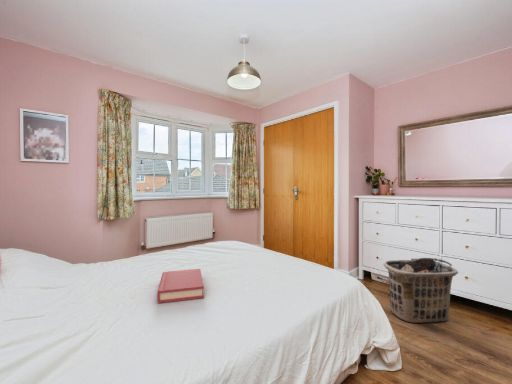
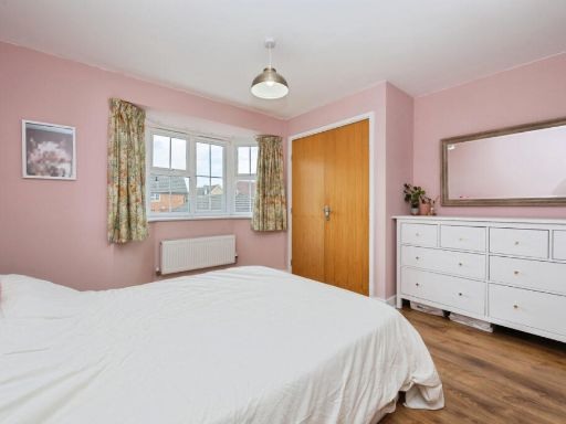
- clothes hamper (418, 285)
- hardback book (181, 283)
